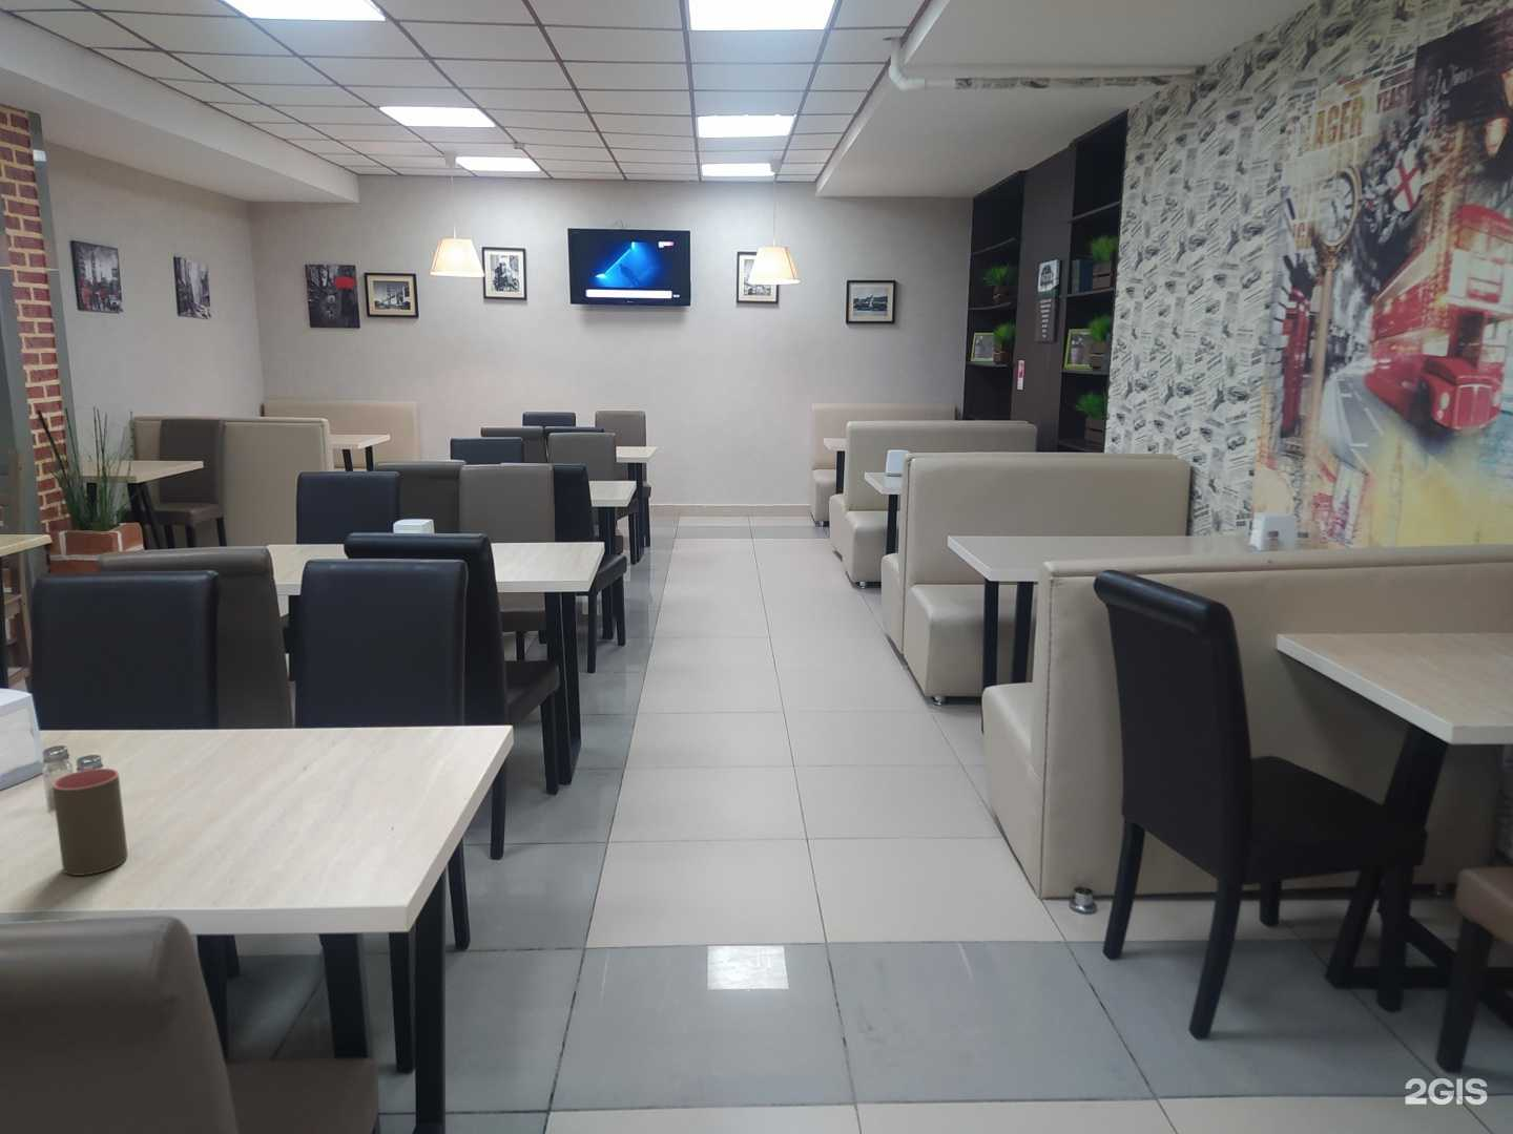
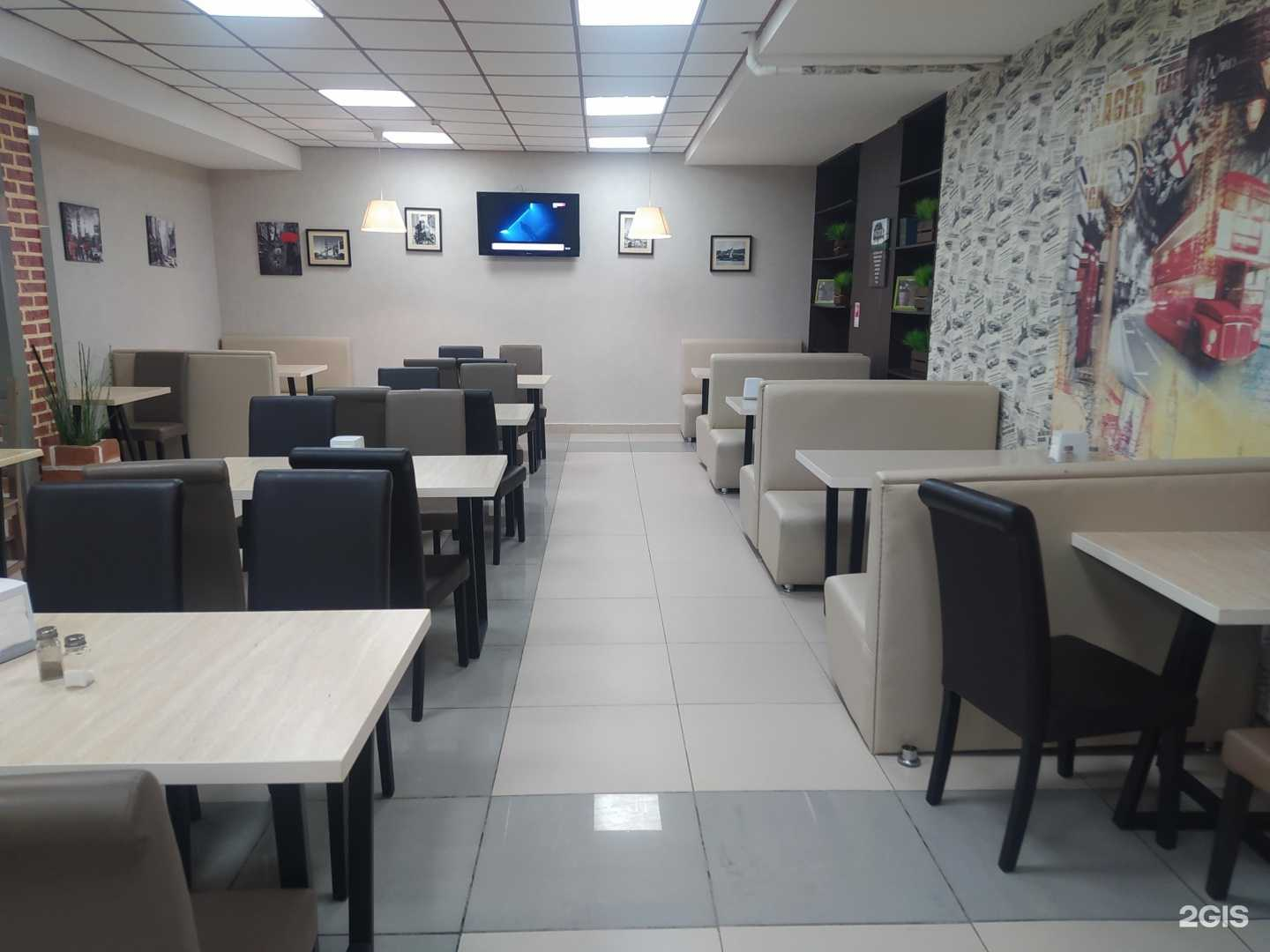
- cup (91, 820)
